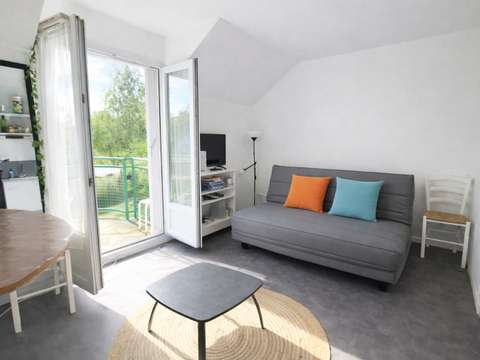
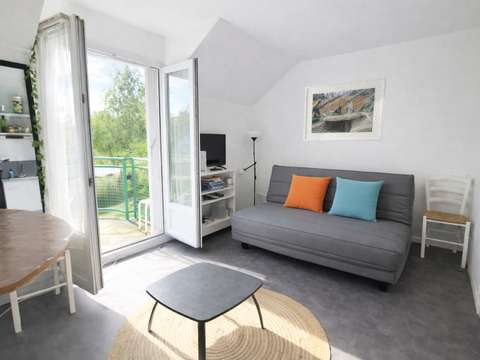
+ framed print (341, 112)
